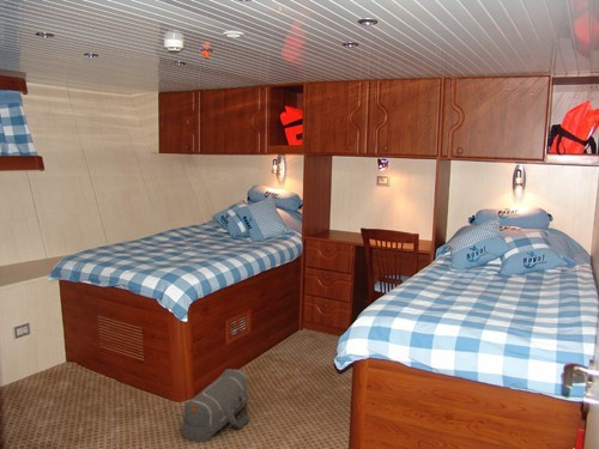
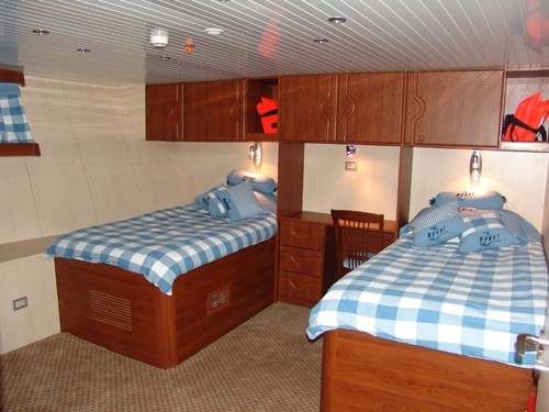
- duffel bag (220, 401)
